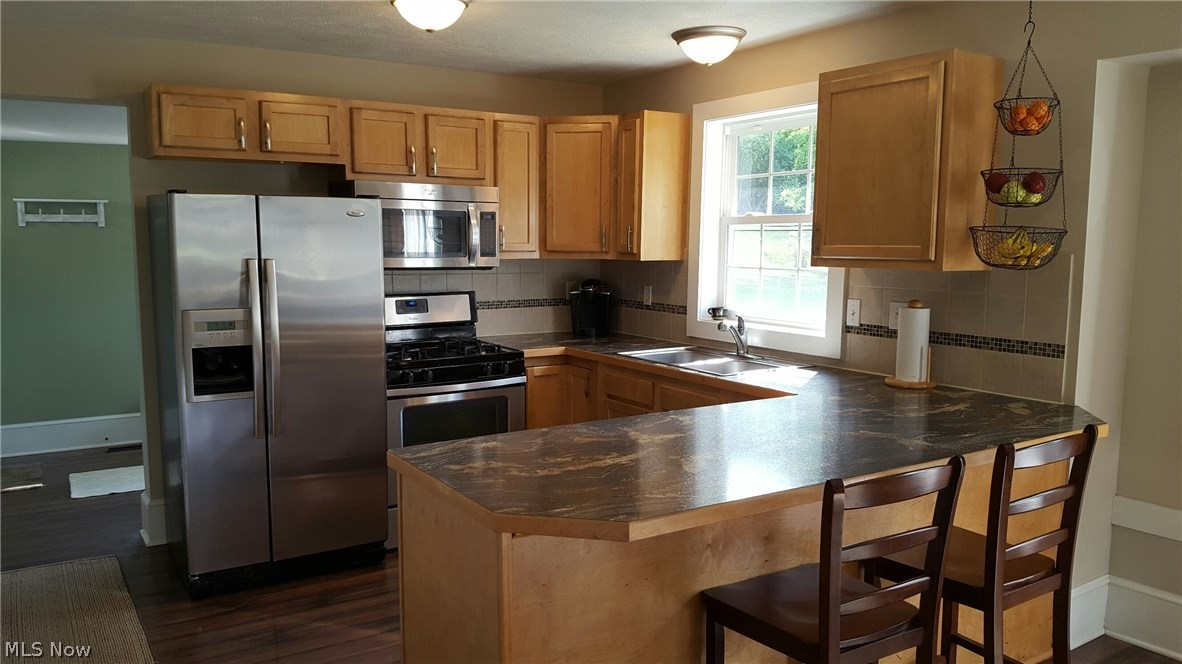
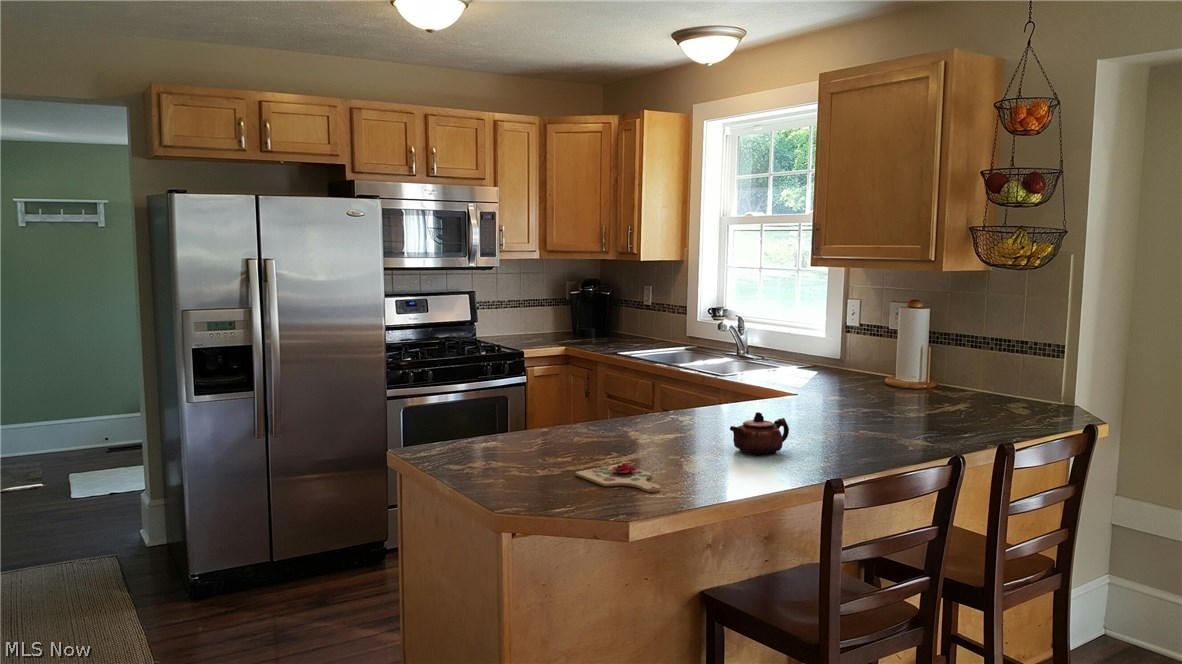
+ cutting board (626, 475)
+ teapot (760, 431)
